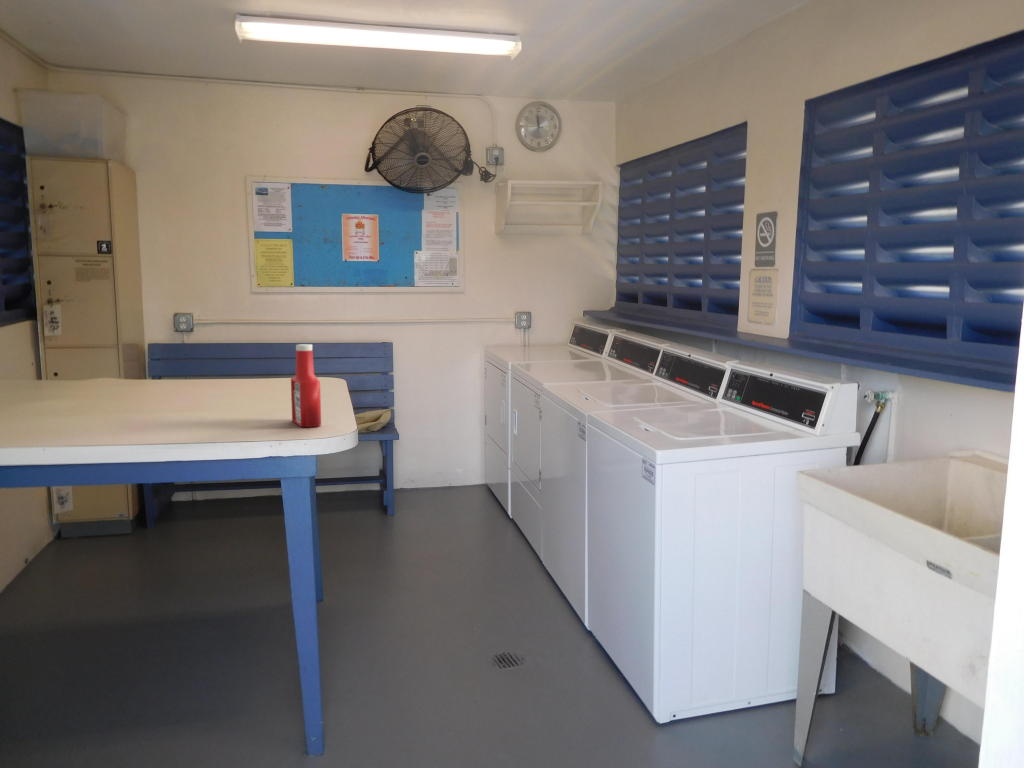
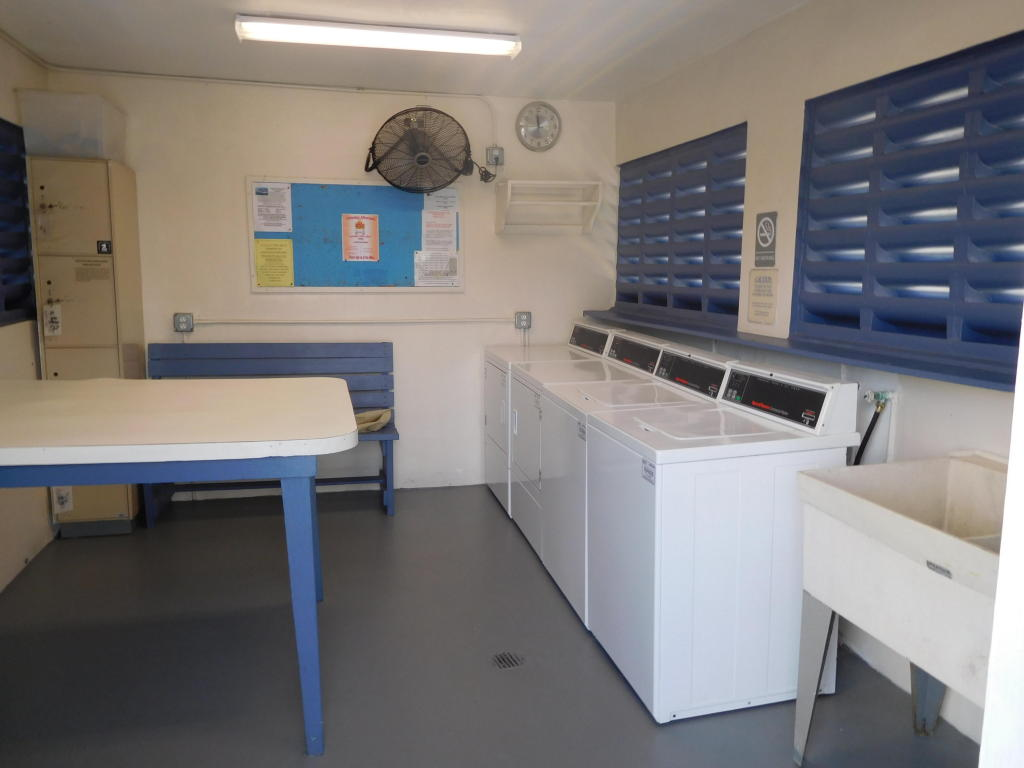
- soap bottle (305, 384)
